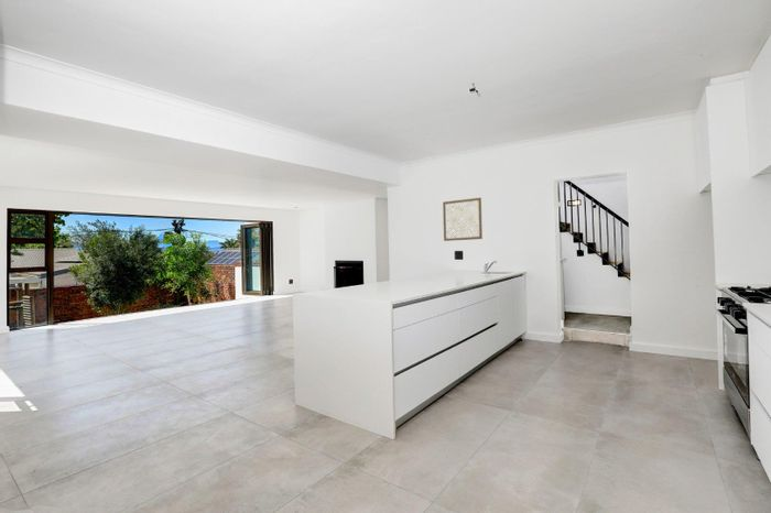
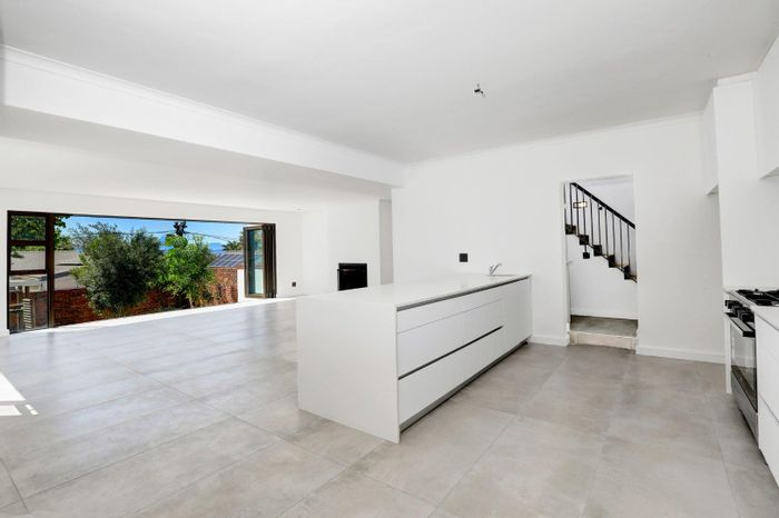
- wall art (459, 219)
